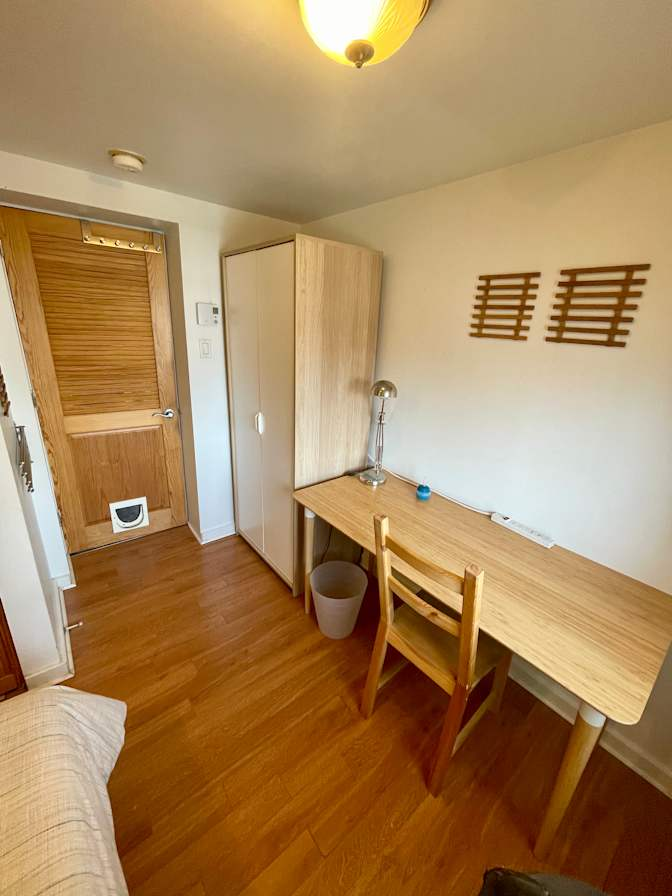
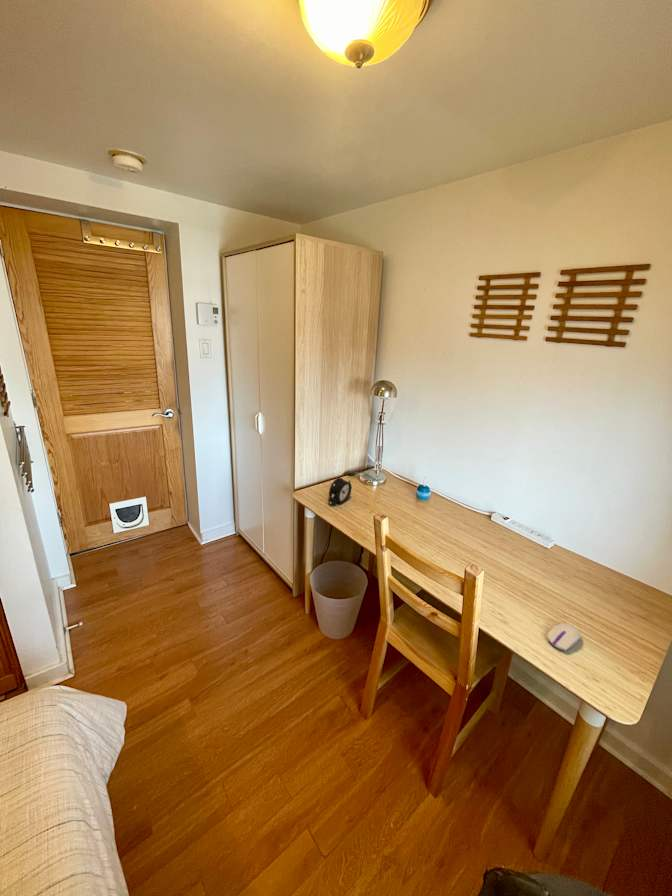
+ computer mouse (565, 634)
+ alarm clock (340, 490)
